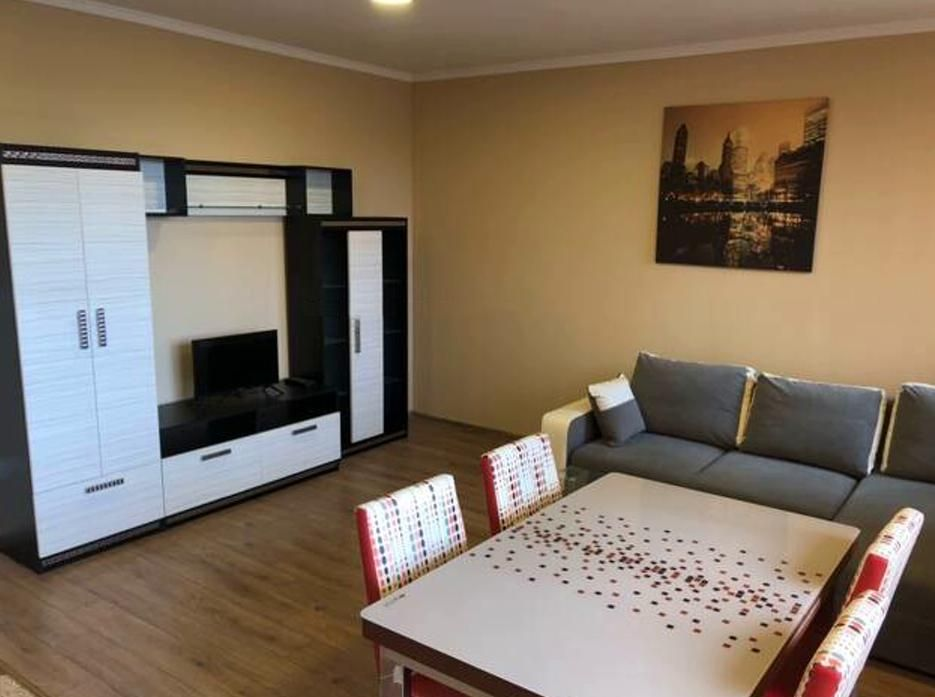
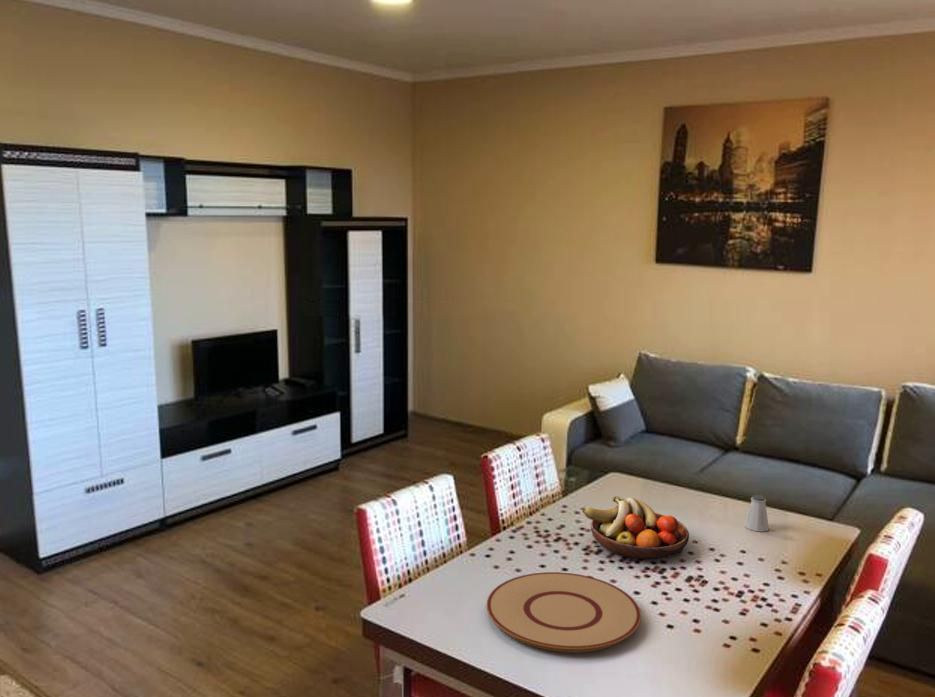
+ fruit bowl (638, 523)
+ plate (562, 610)
+ saltshaker (757, 512)
